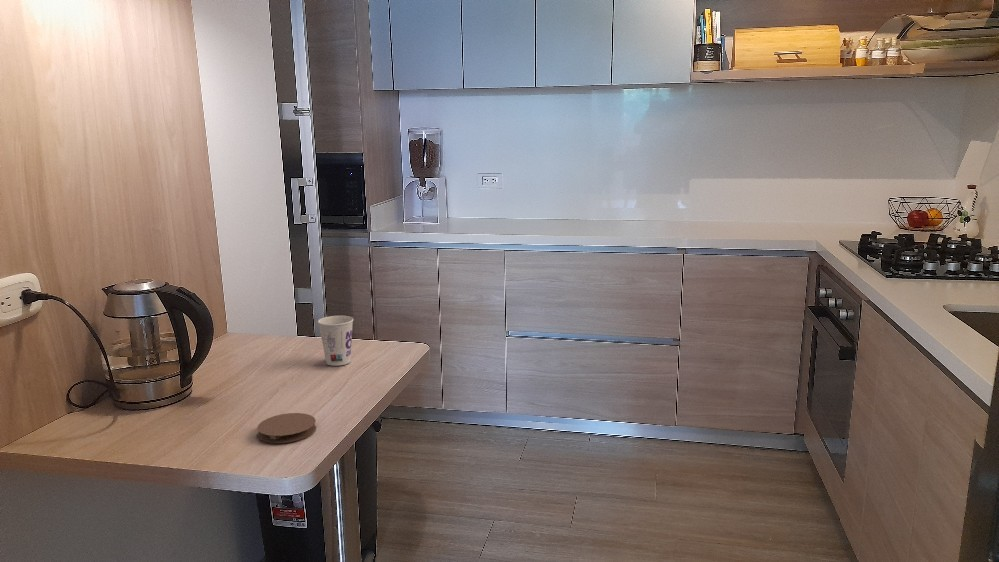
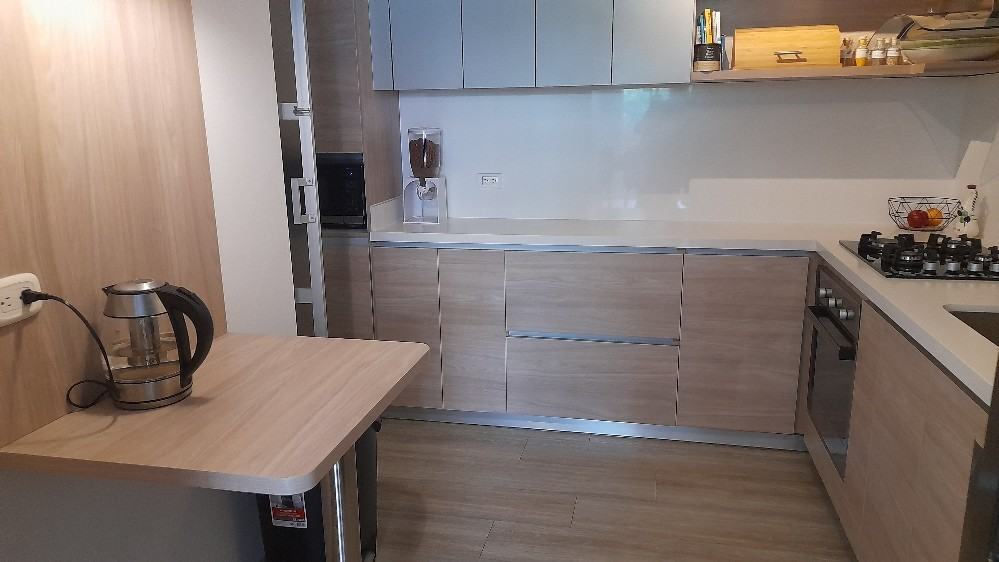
- coaster (287, 427)
- cup (337, 341)
